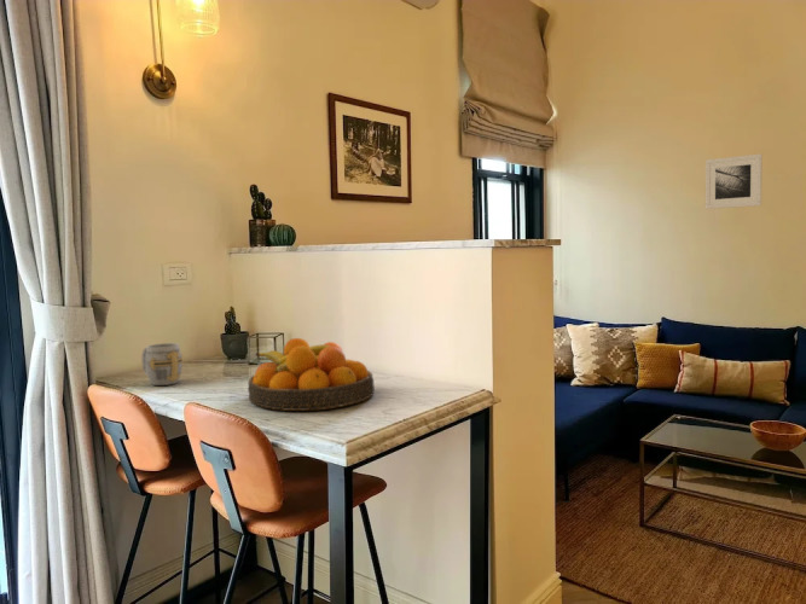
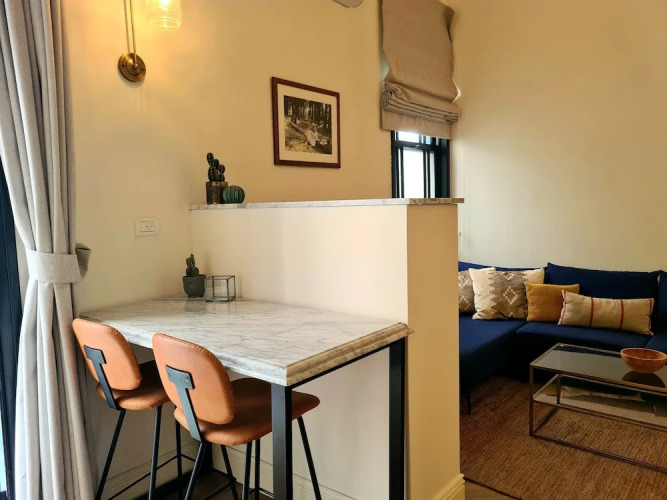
- mug (158, 362)
- fruit bowl (311, 368)
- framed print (732, 181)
